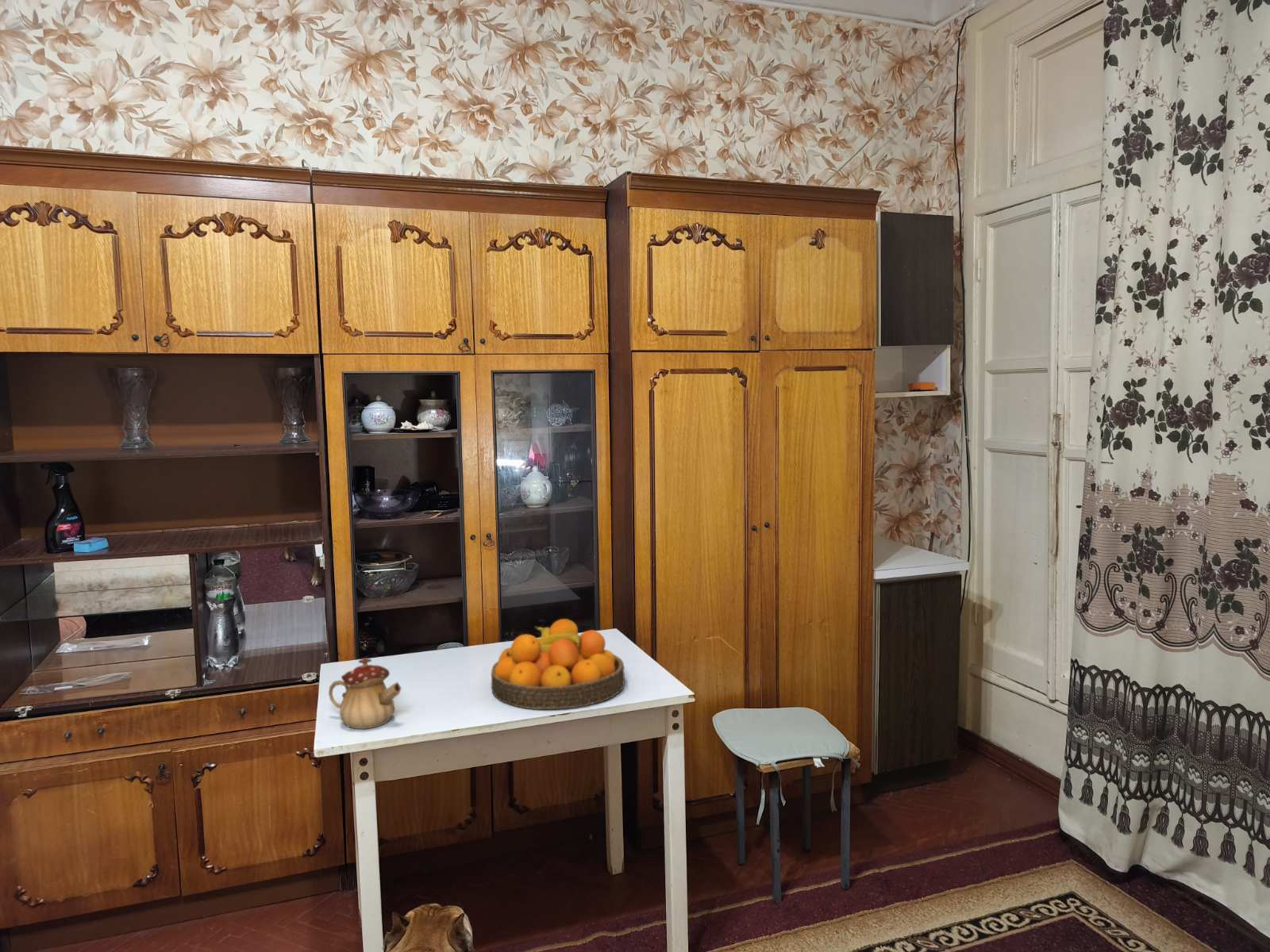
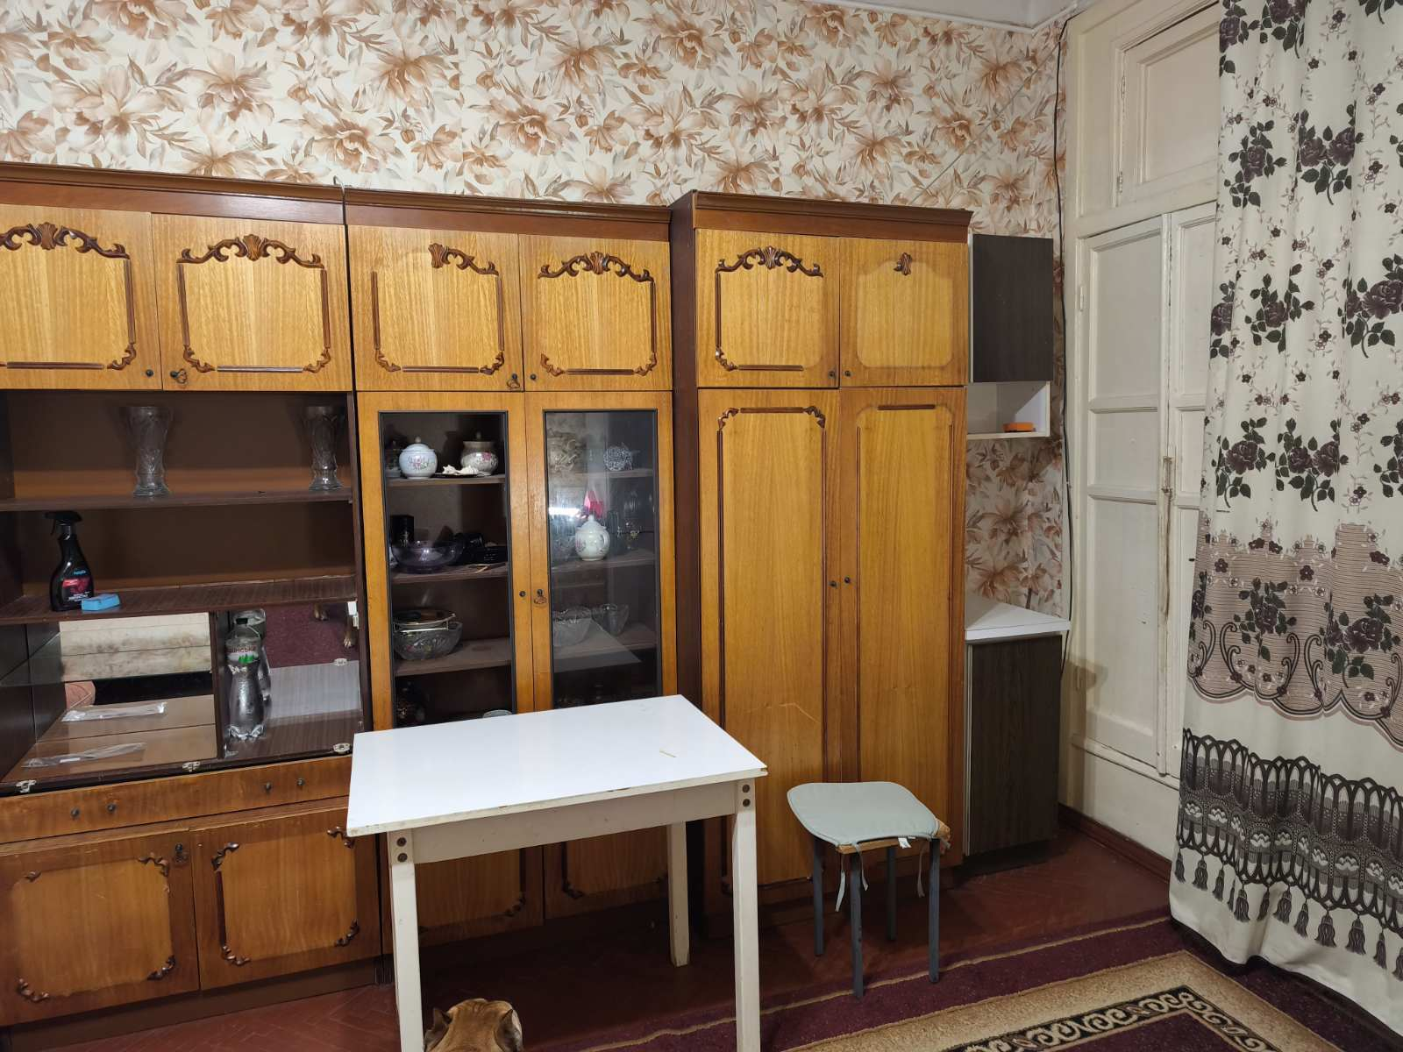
- fruit bowl (557, 657)
- teapot (363, 689)
